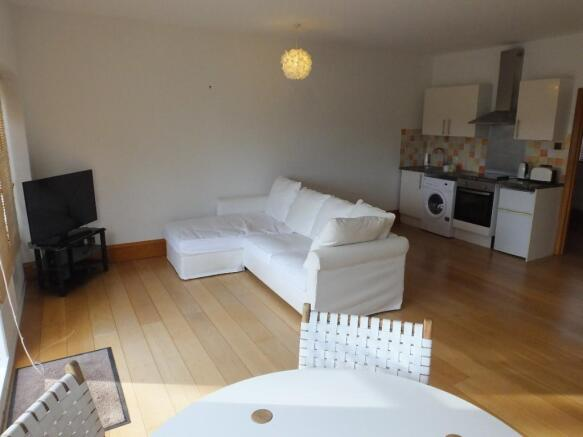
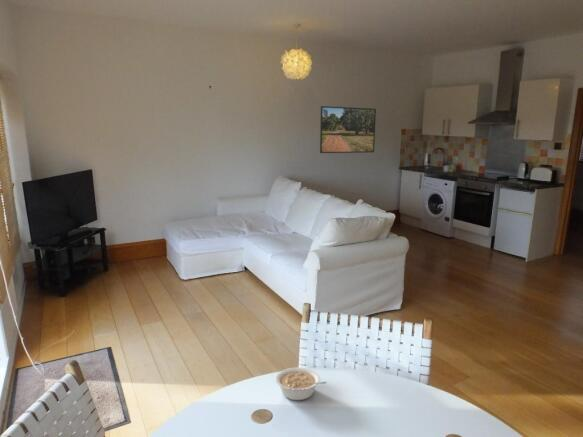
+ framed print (348, 130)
+ legume (299, 383)
